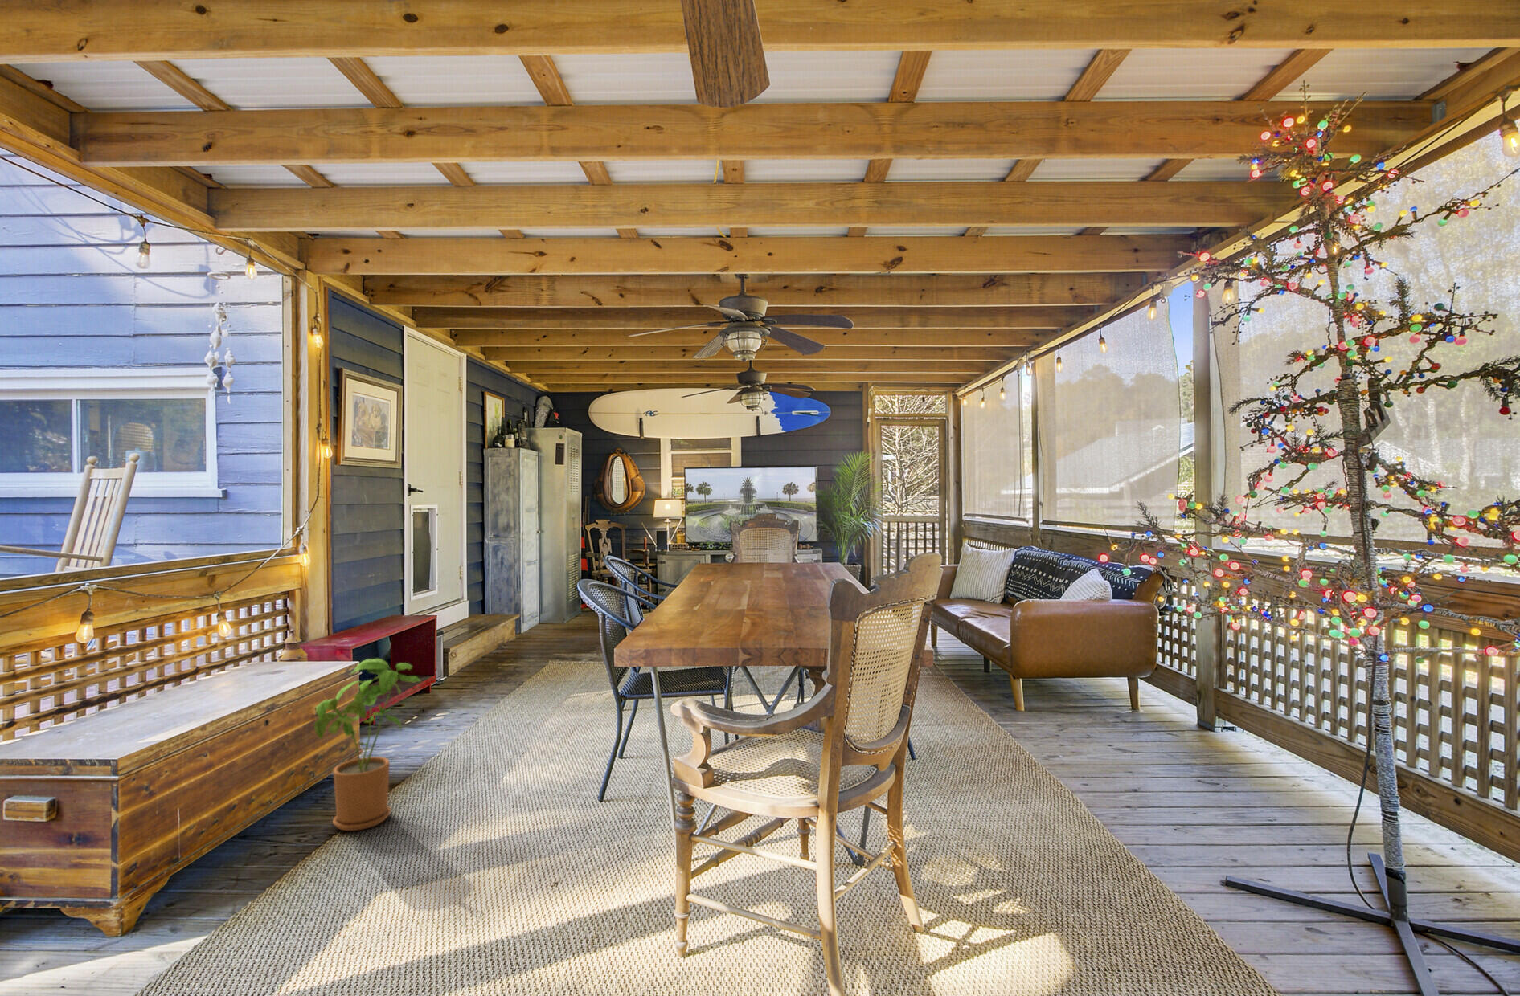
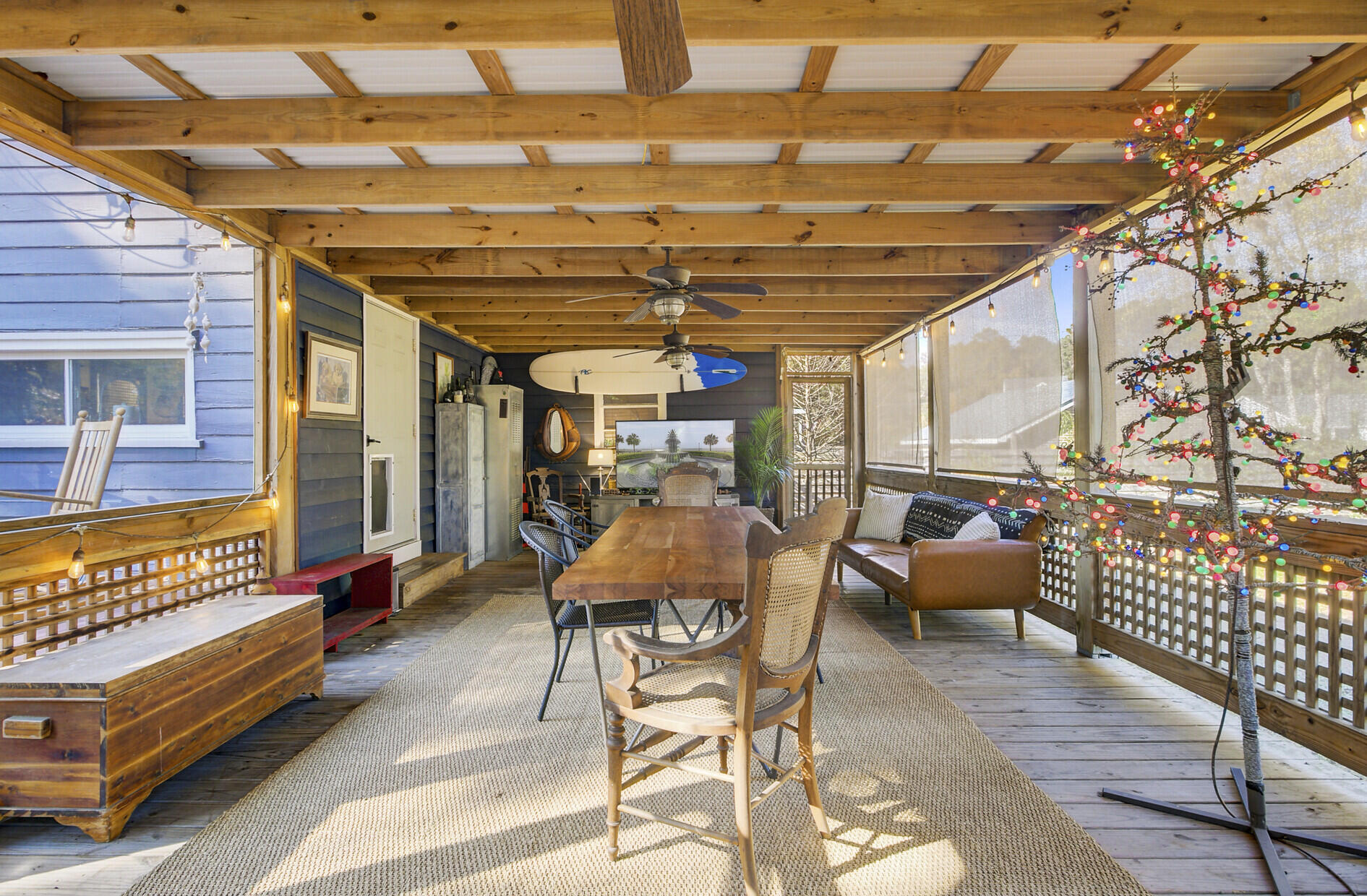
- house plant (360, 743)
